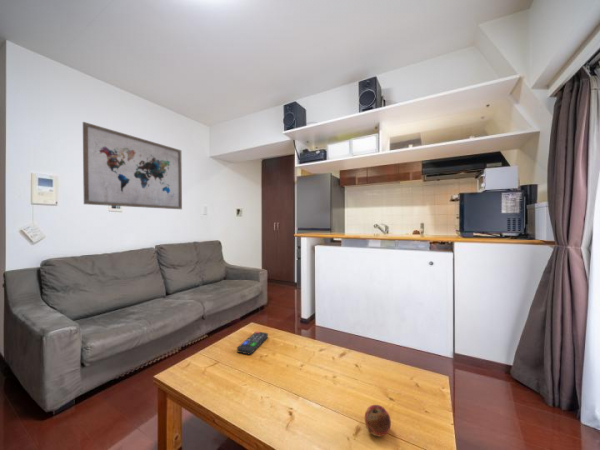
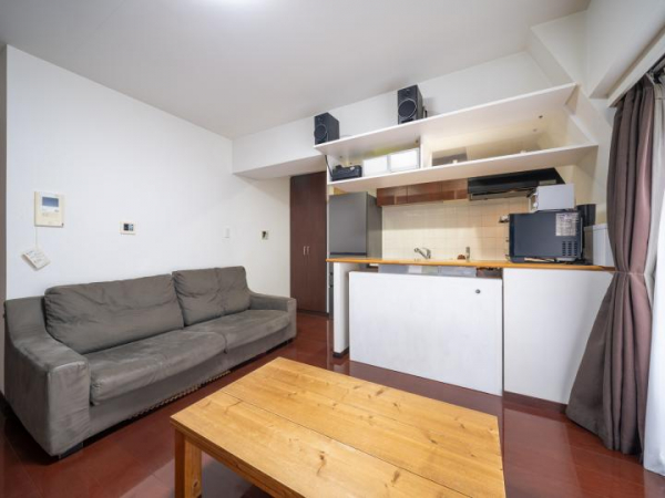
- fruit (377, 419)
- wall art (140, 172)
- remote control (253, 341)
